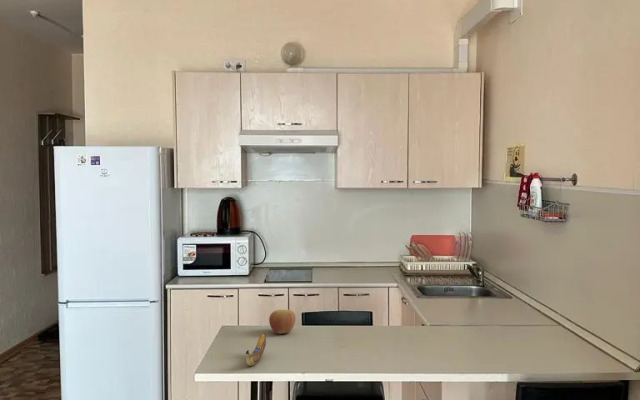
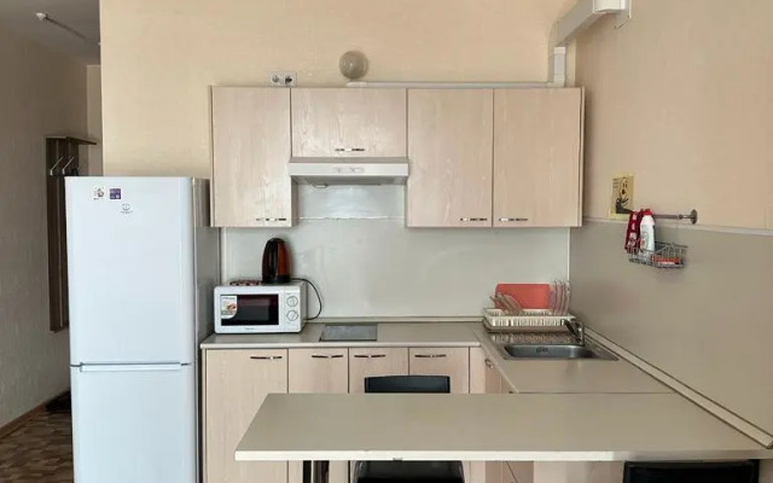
- banana (255, 351)
- apple (282, 320)
